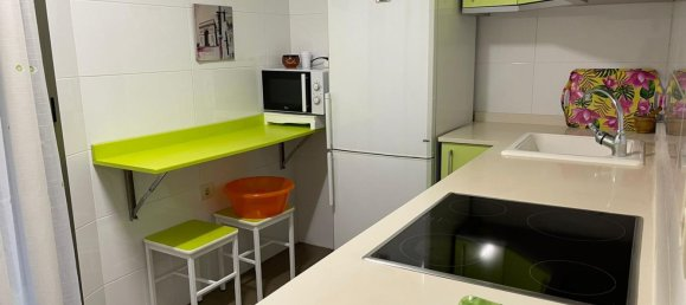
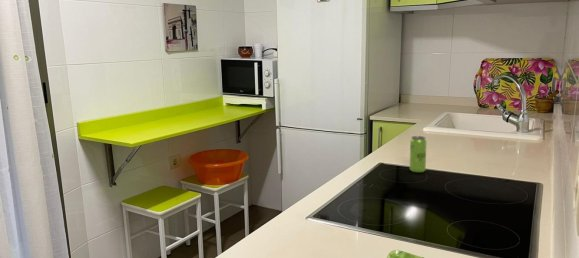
+ beverage can (418, 154)
